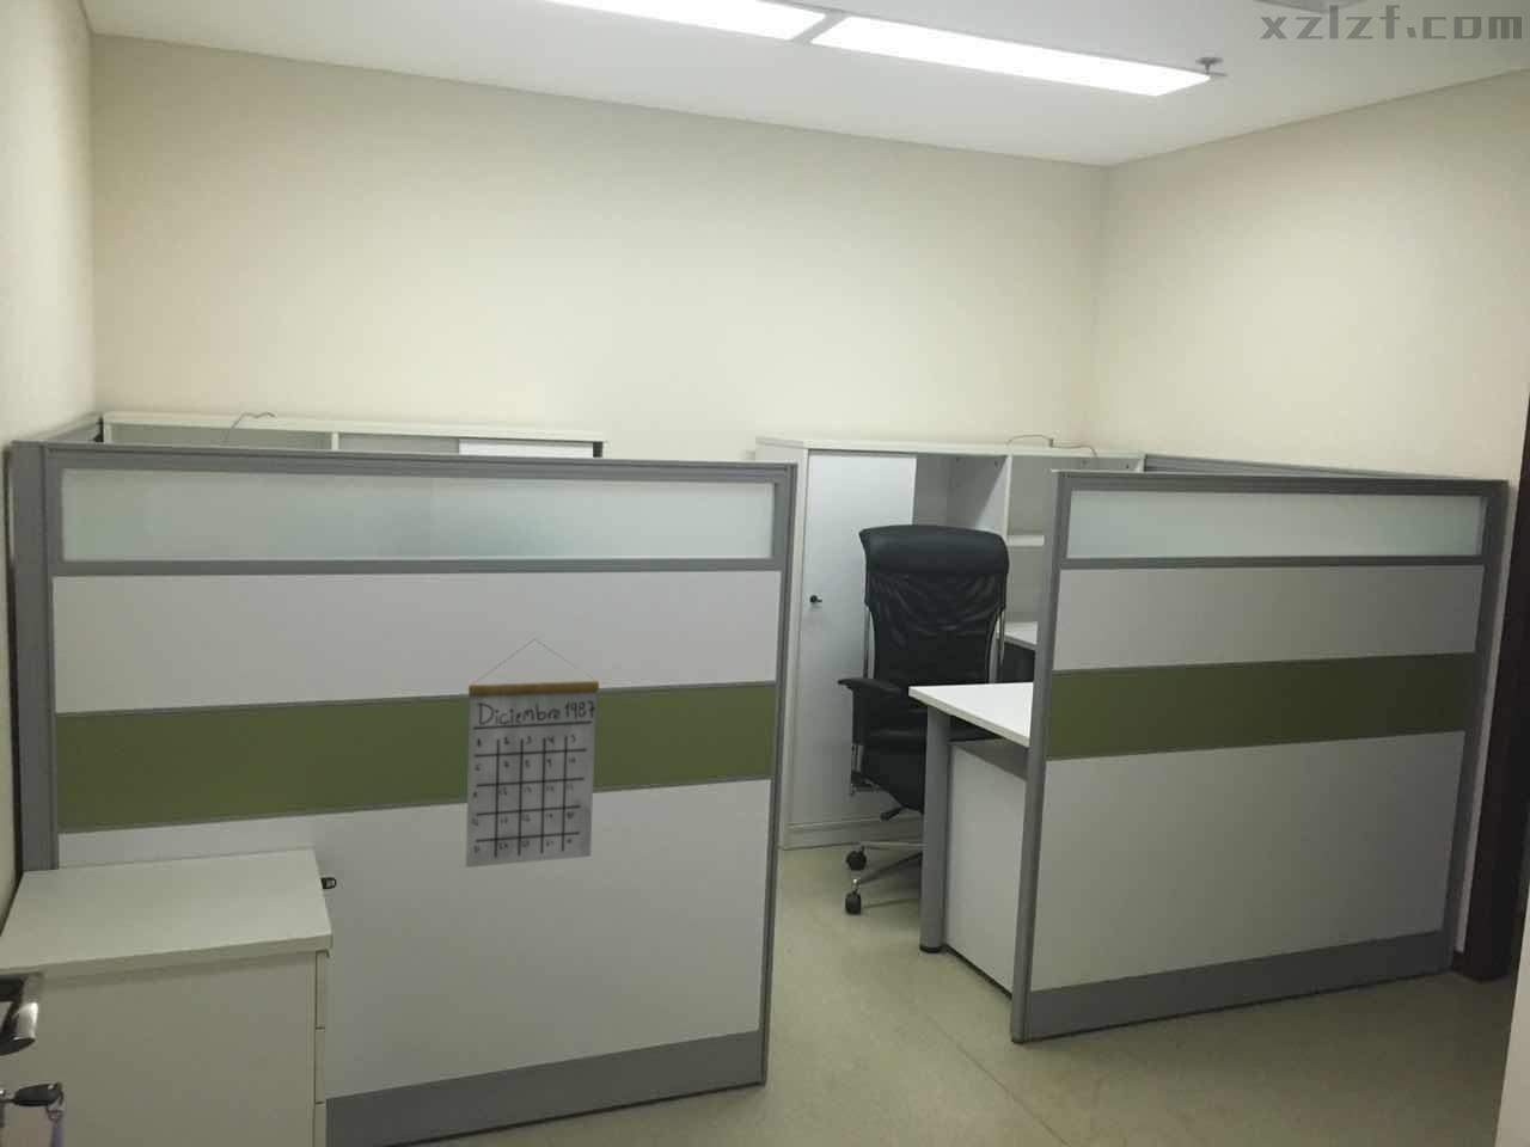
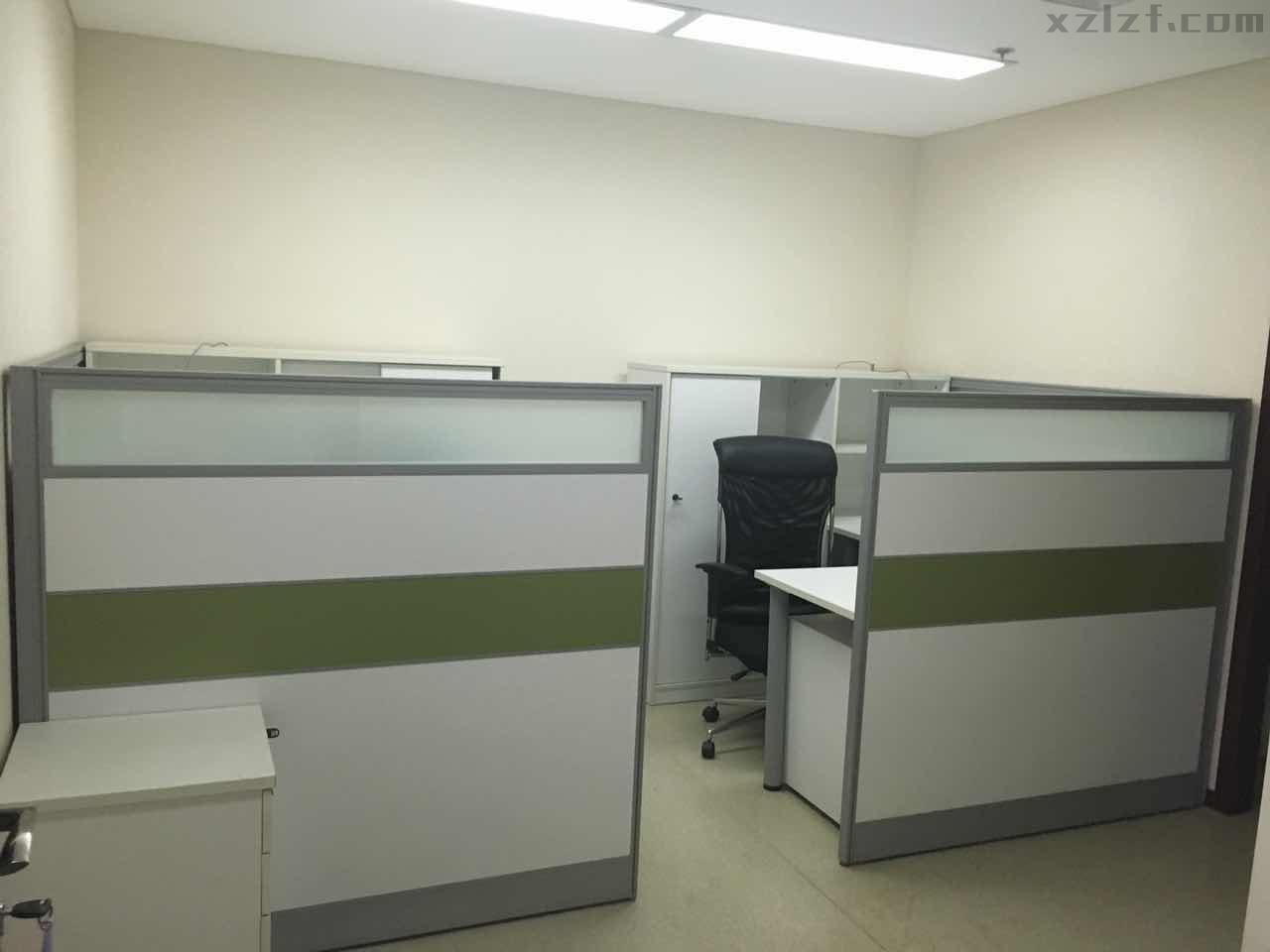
- calendar (532, 752)
